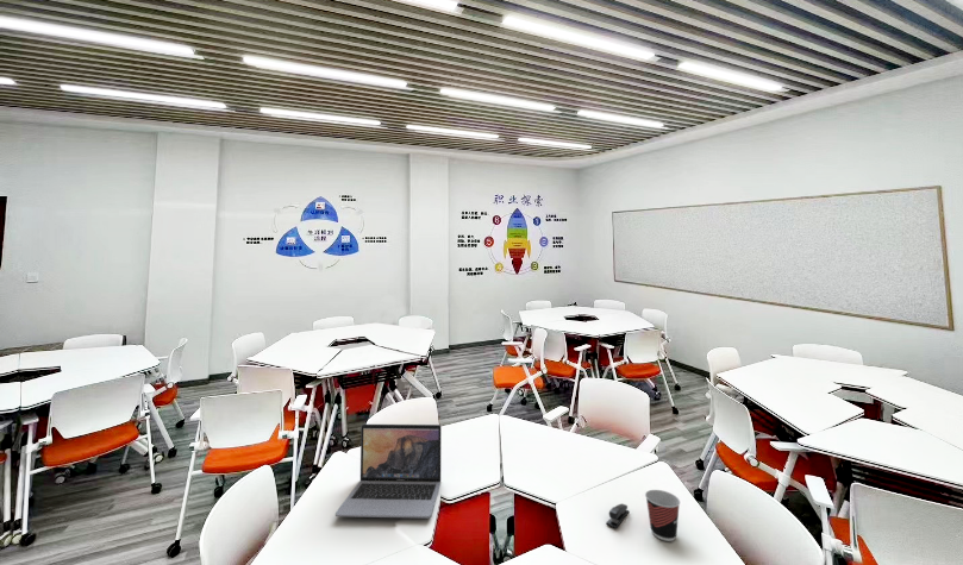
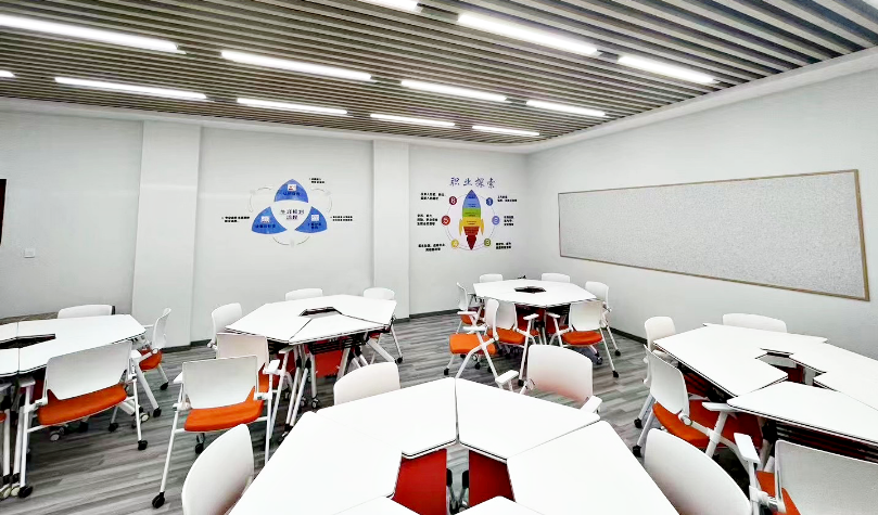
- cup (662, 515)
- laptop (392, 466)
- stapler (618, 511)
